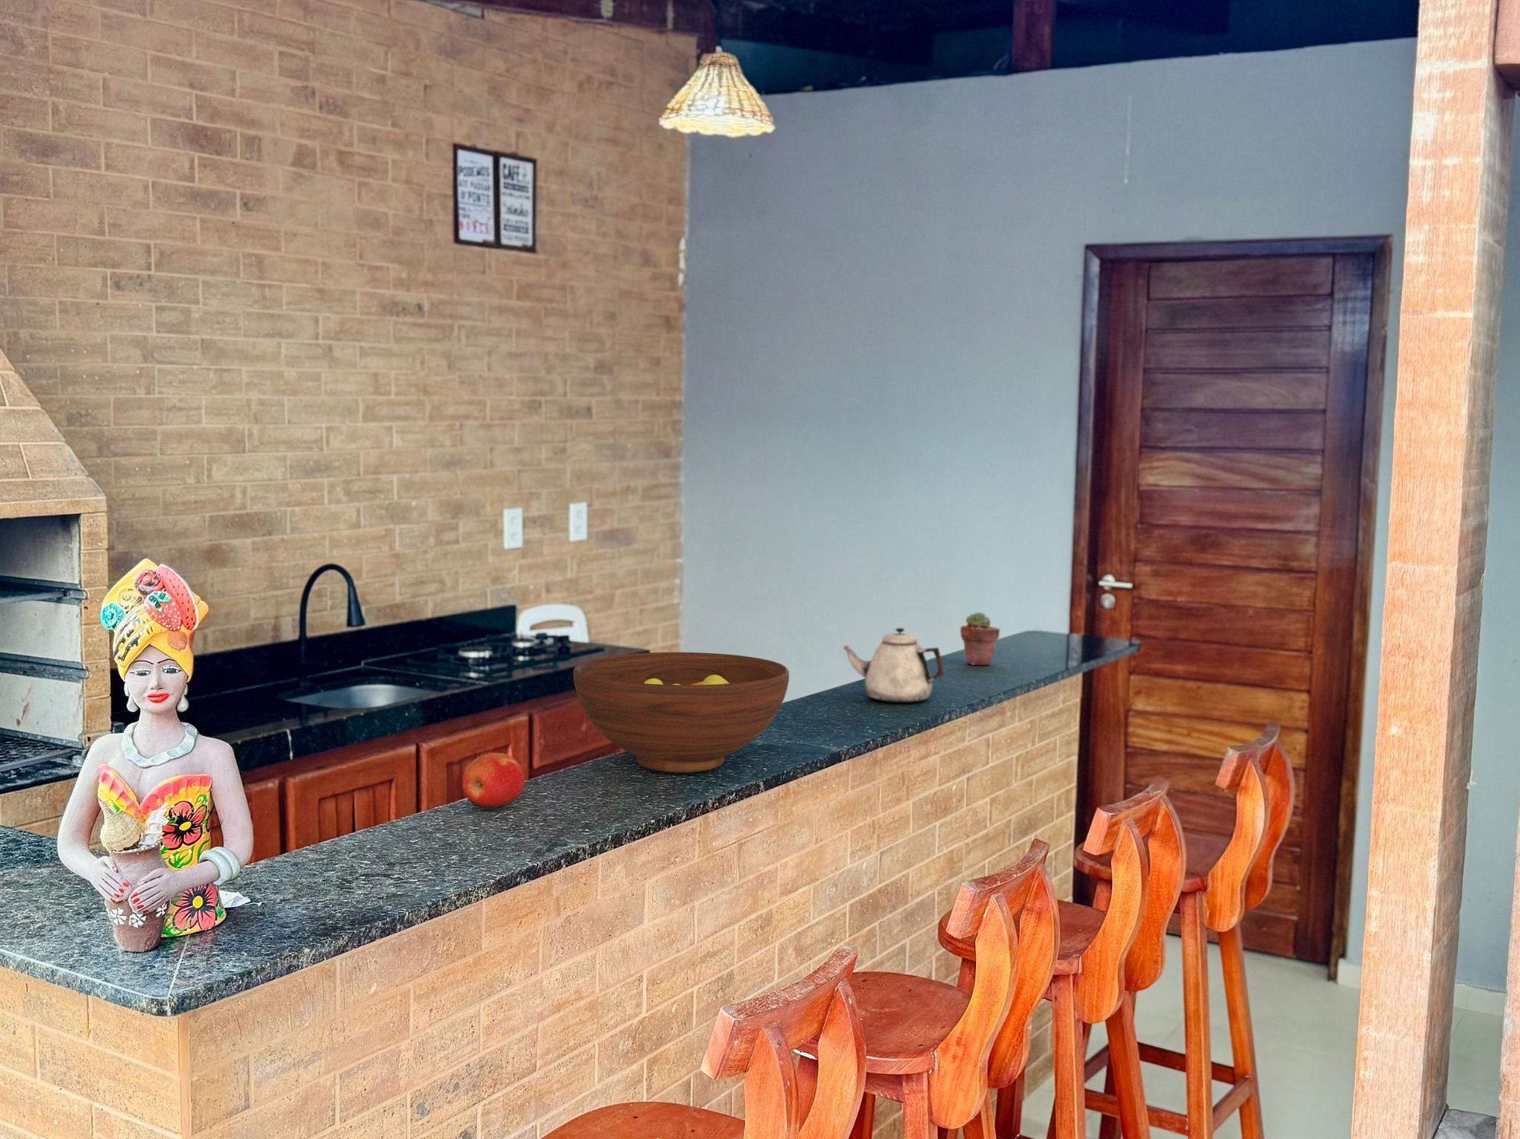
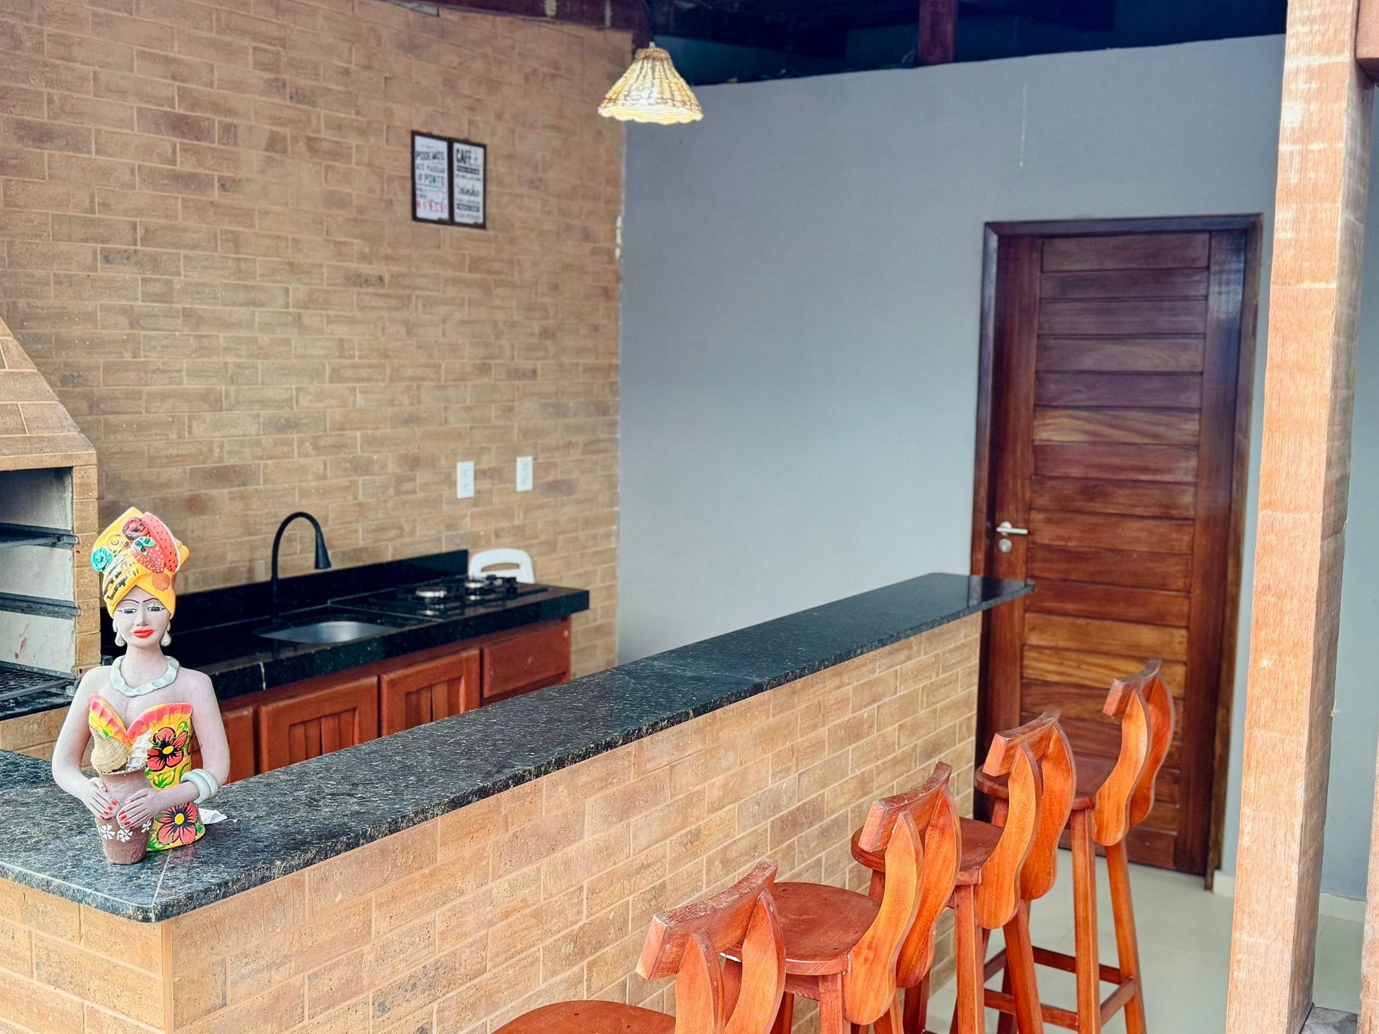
- fruit bowl (681, 717)
- apple (492, 781)
- teapot (892, 663)
- potted succulent (979, 636)
